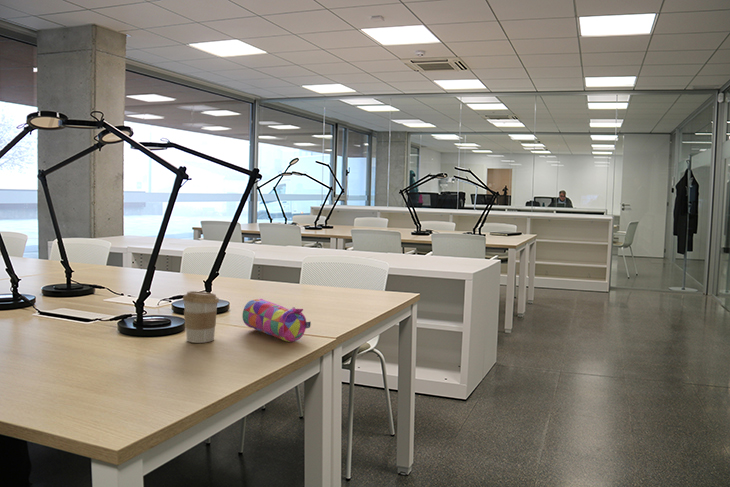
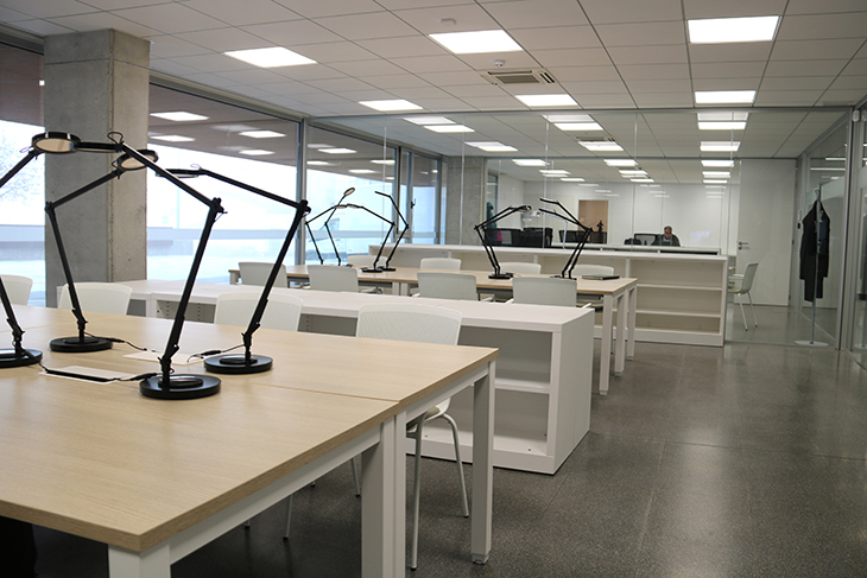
- coffee cup (200, 315)
- pencil case (274, 318)
